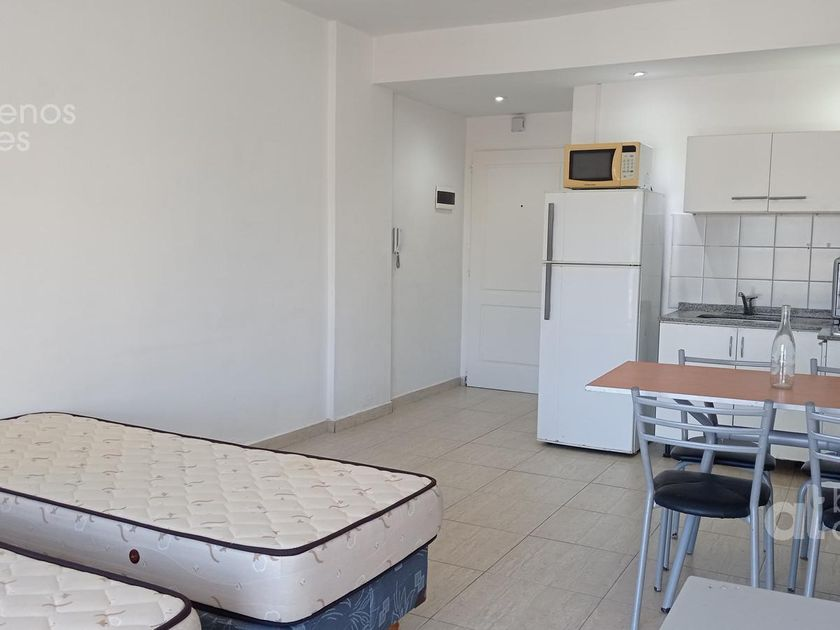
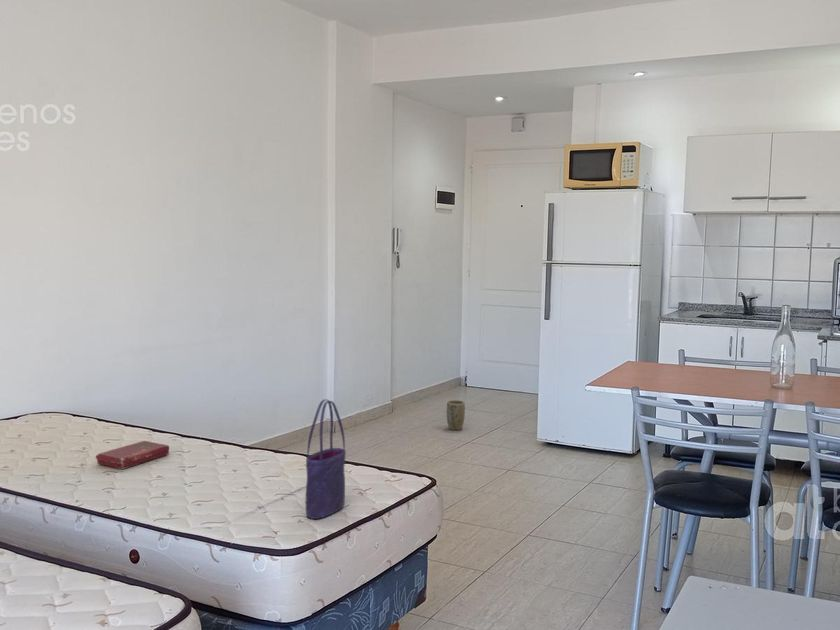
+ plant pot (455, 415)
+ tote bag (326, 456)
+ book (133, 454)
